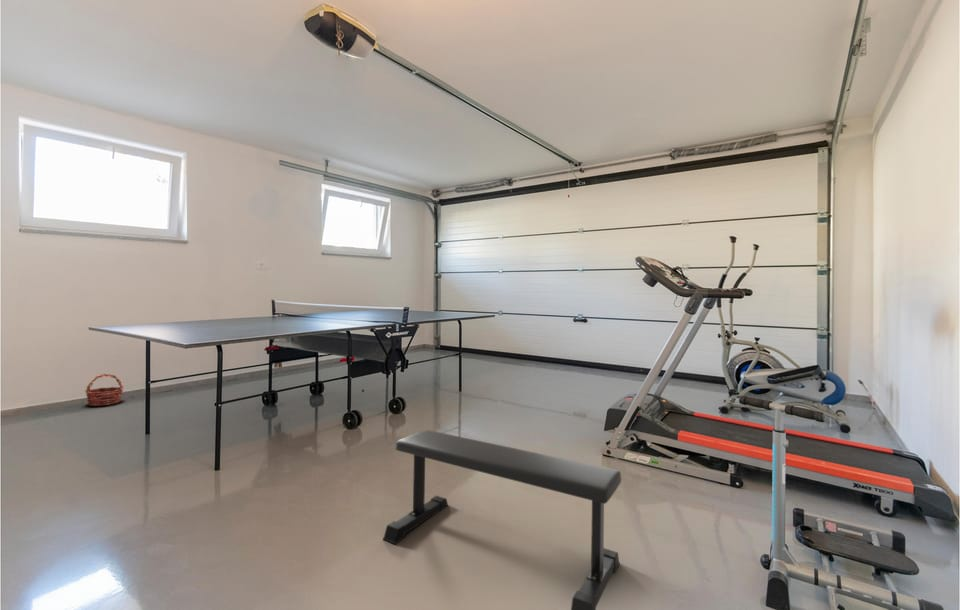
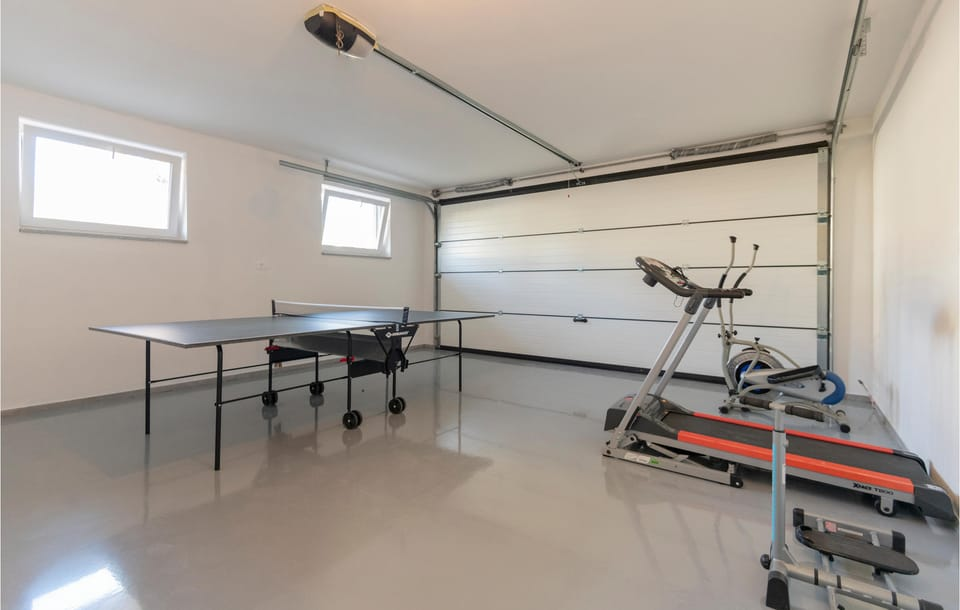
- fitness bench (502, 477)
- basket (104, 388)
